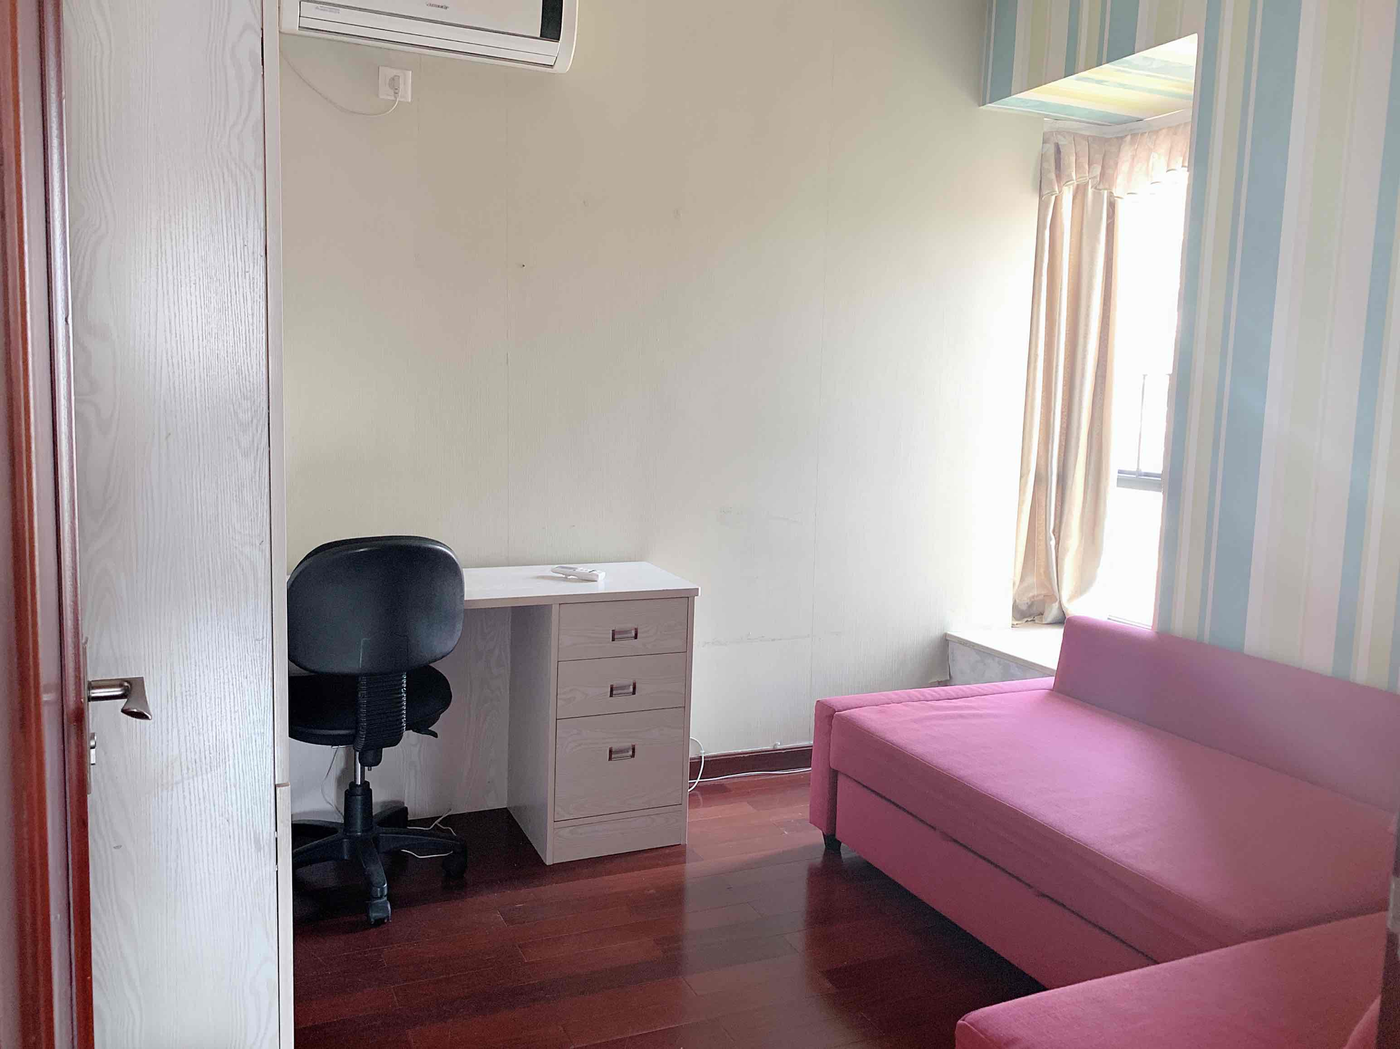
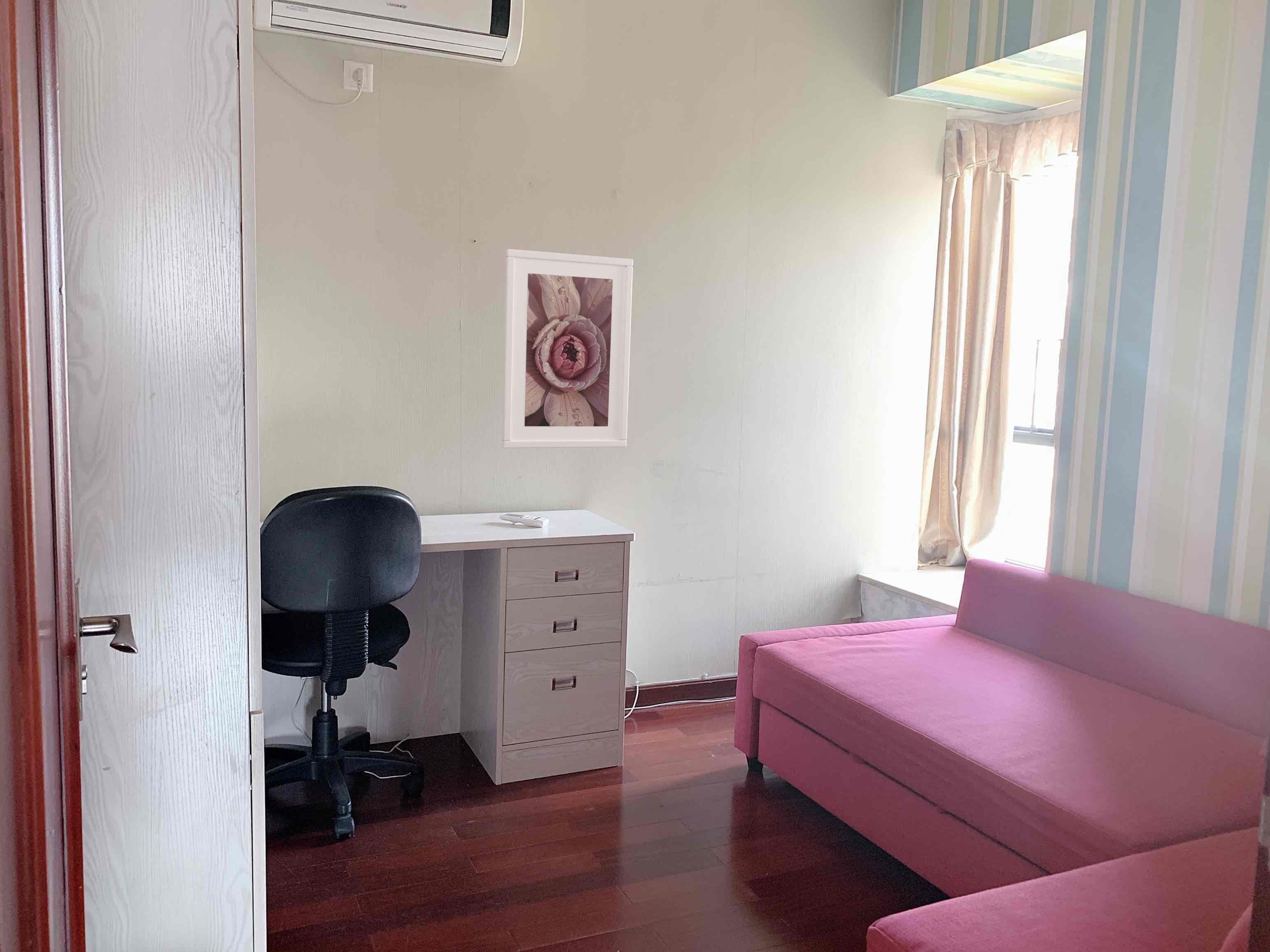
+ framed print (568, 352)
